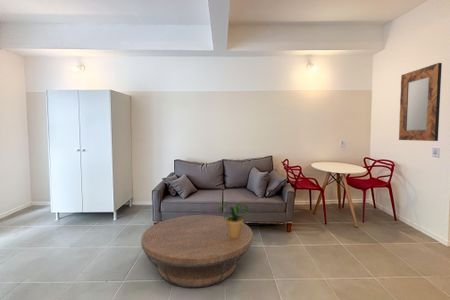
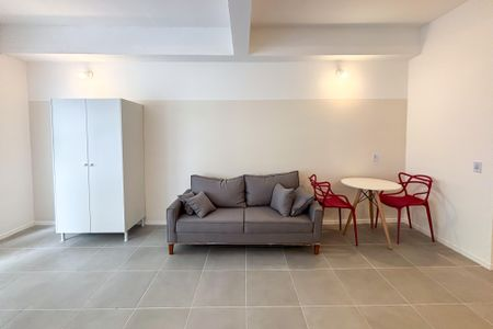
- potted plant (234, 219)
- coffee table (198, 248)
- home mirror (417, 105)
